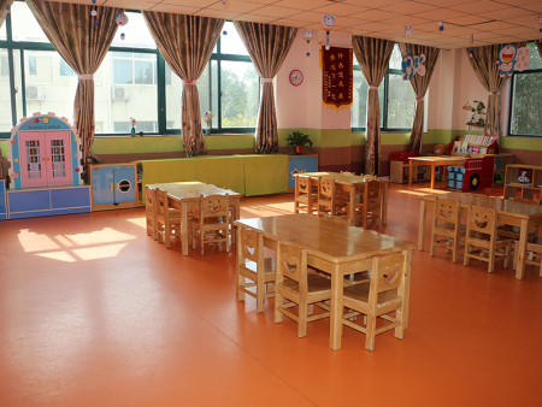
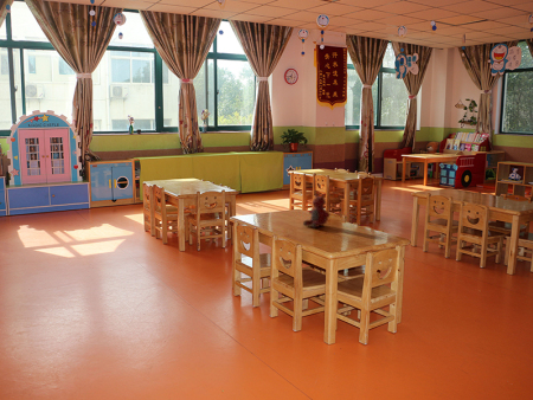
+ teddy bear (315, 209)
